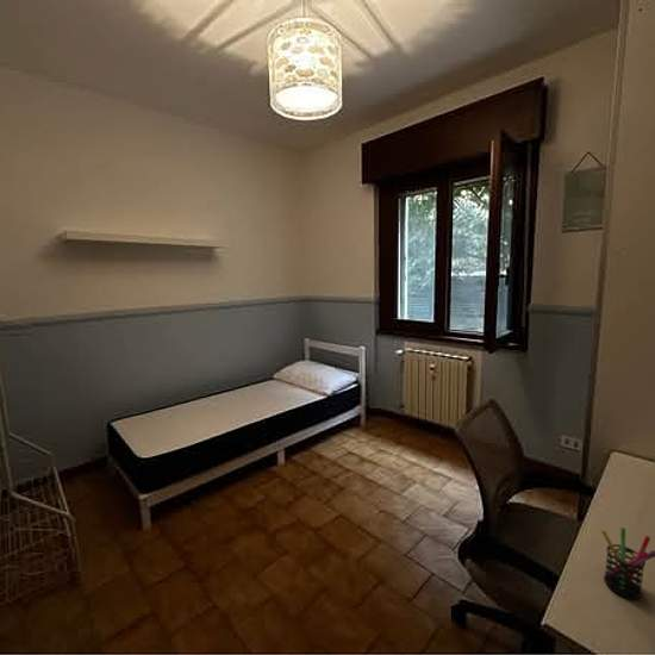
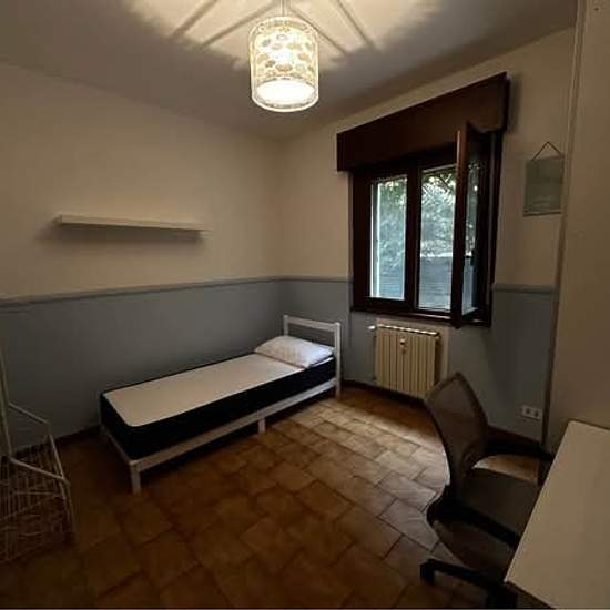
- pen holder (626, 557)
